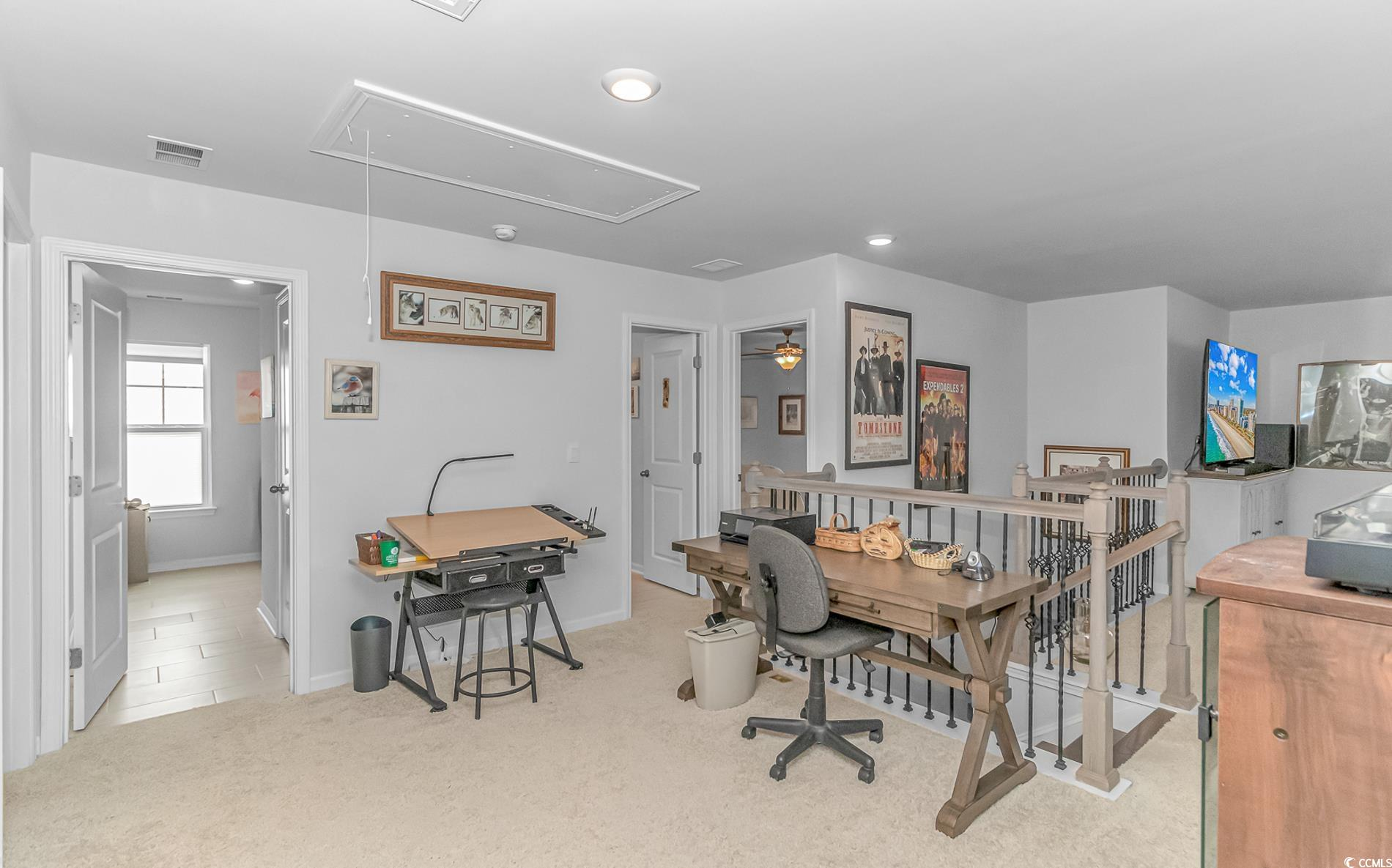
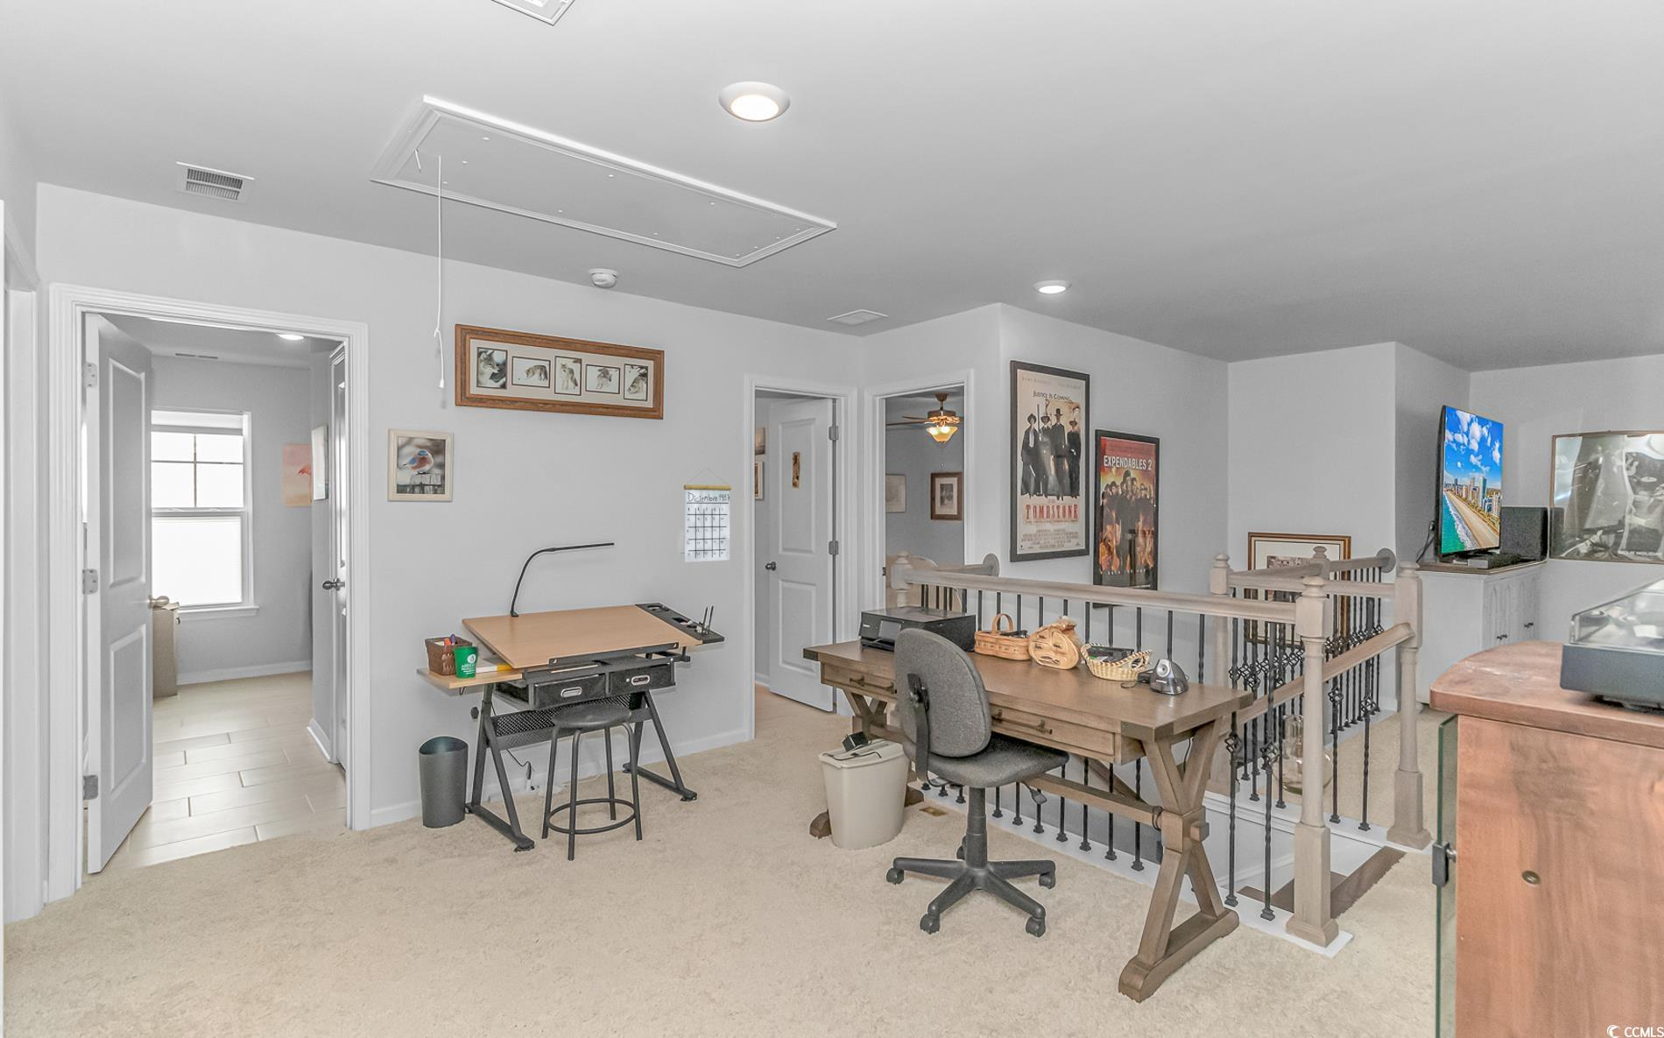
+ calendar (708, 514)
